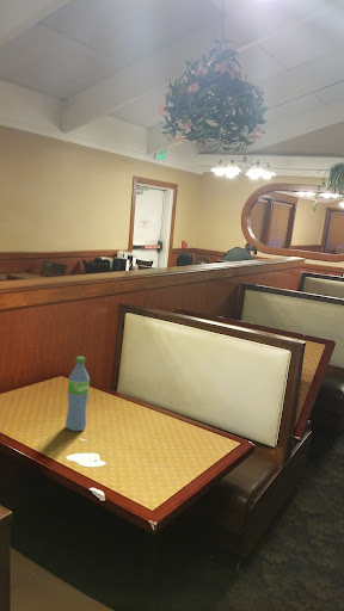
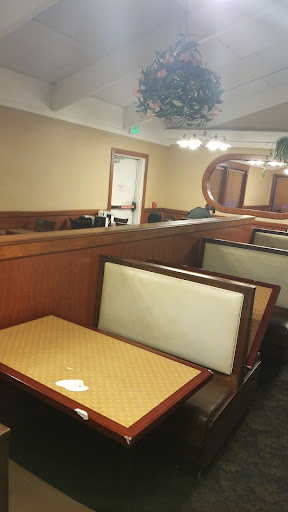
- water bottle (78, 393)
